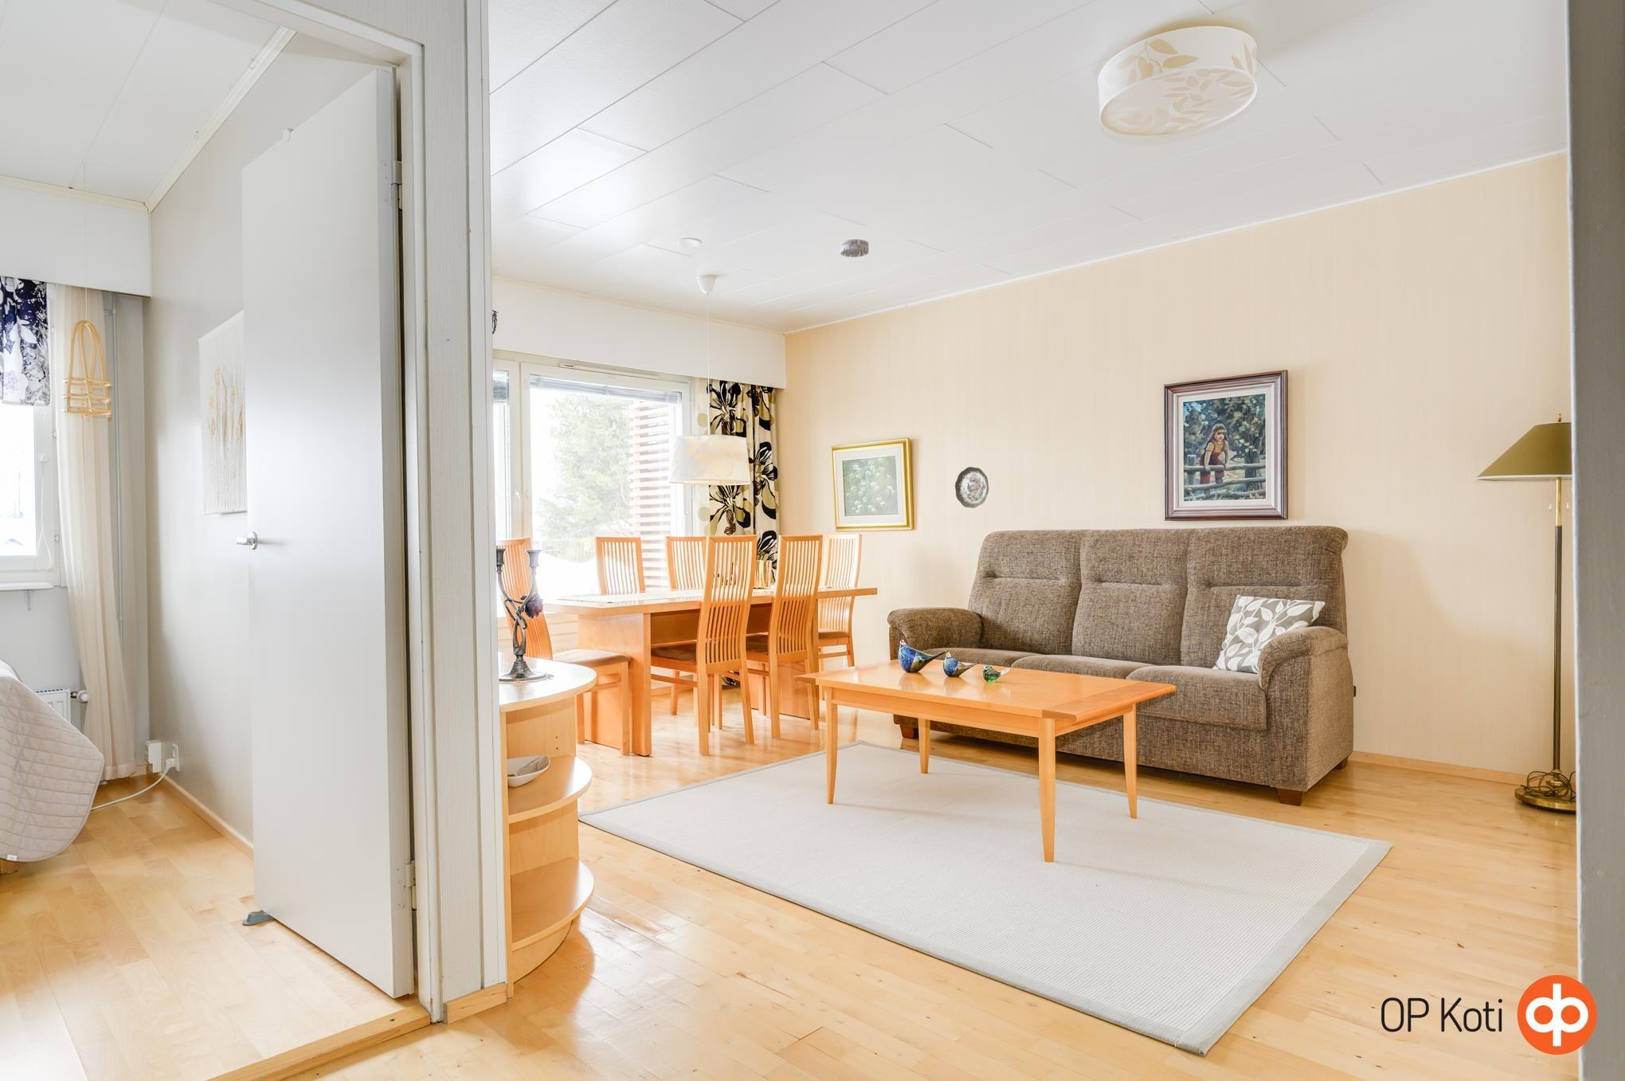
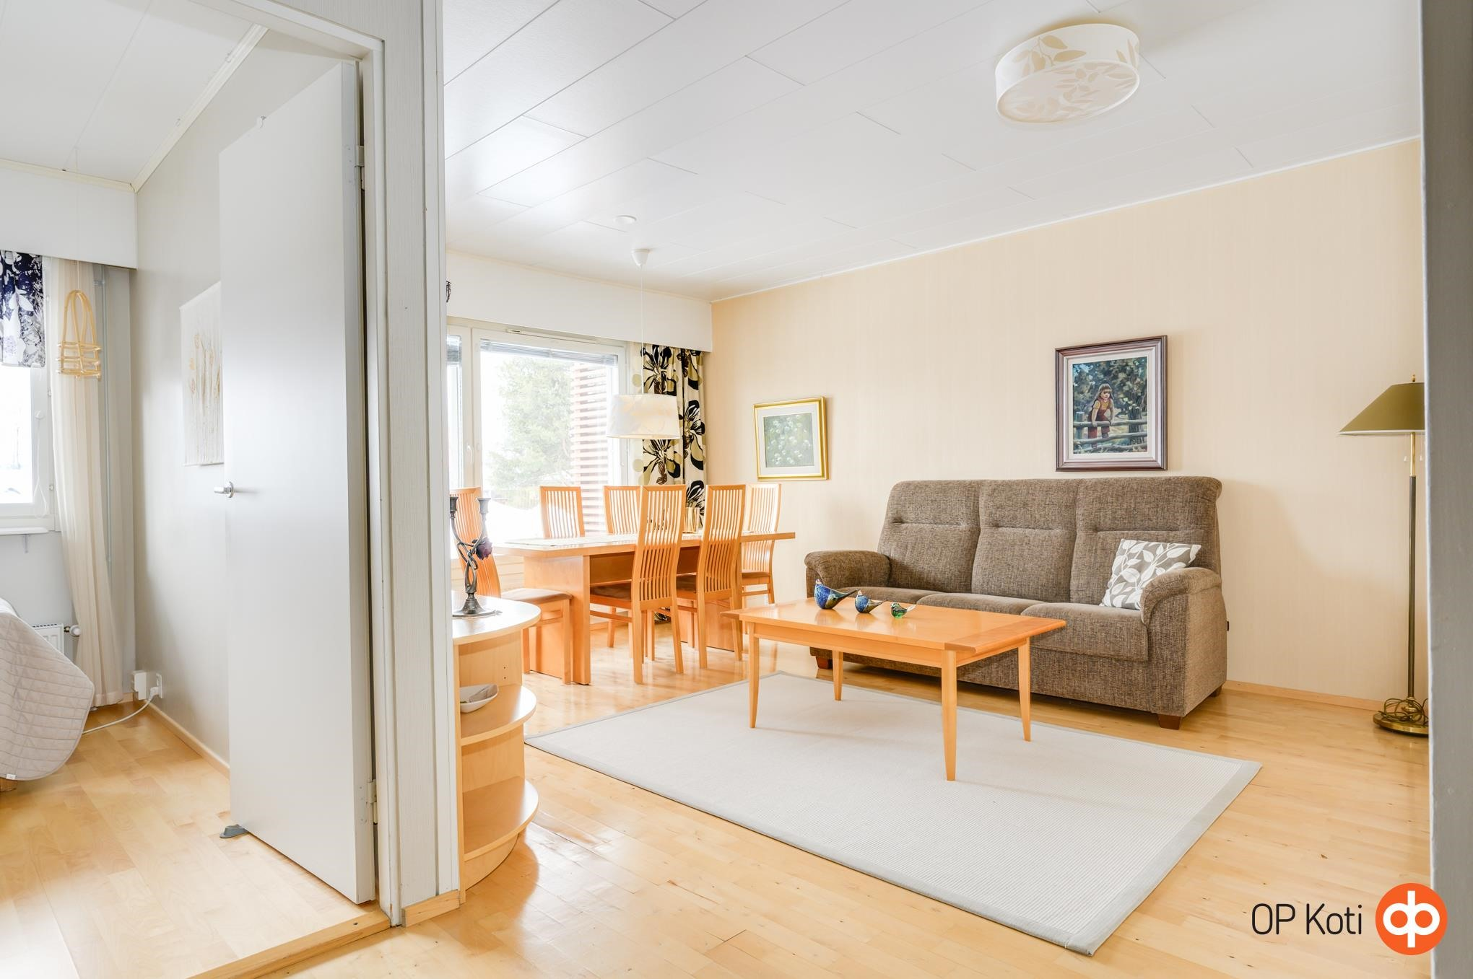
- decorative plate (972, 487)
- smoke detector (854, 247)
